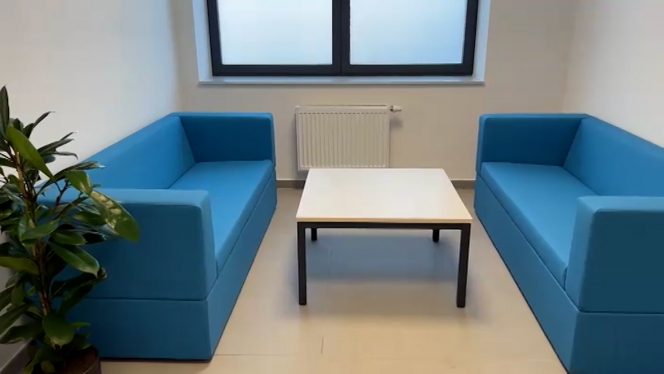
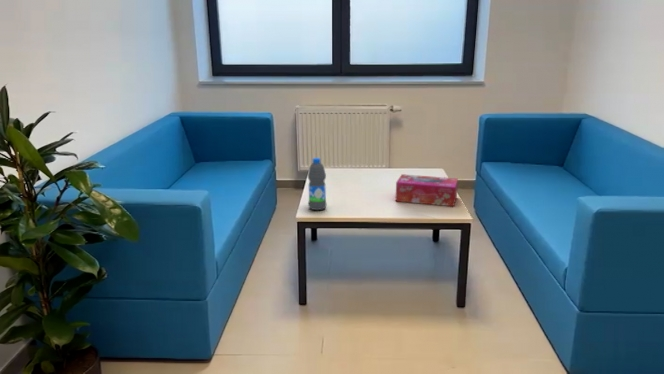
+ water bottle (317, 183)
+ tissue box (426, 189)
